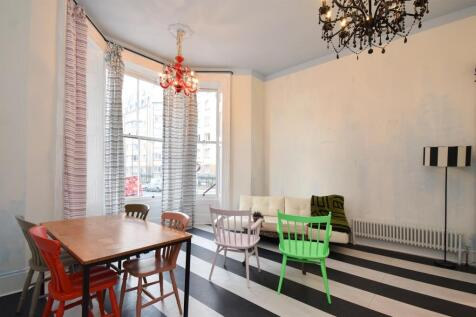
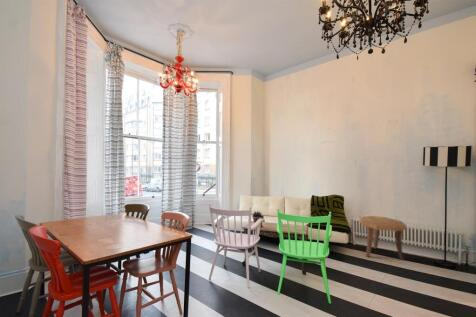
+ side table (378, 237)
